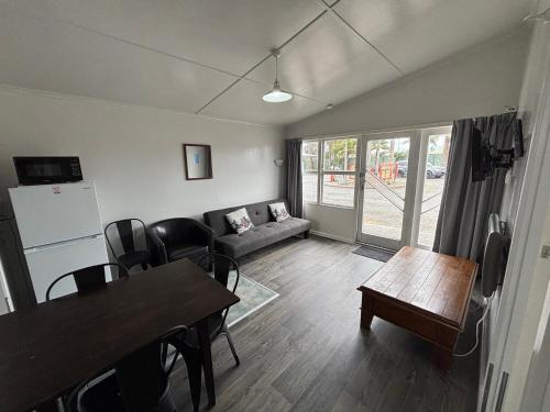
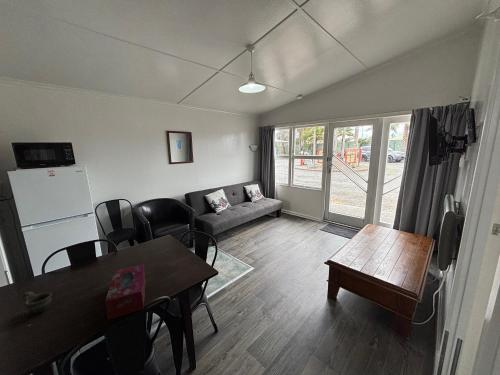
+ tissue box (128, 288)
+ cup (38, 301)
